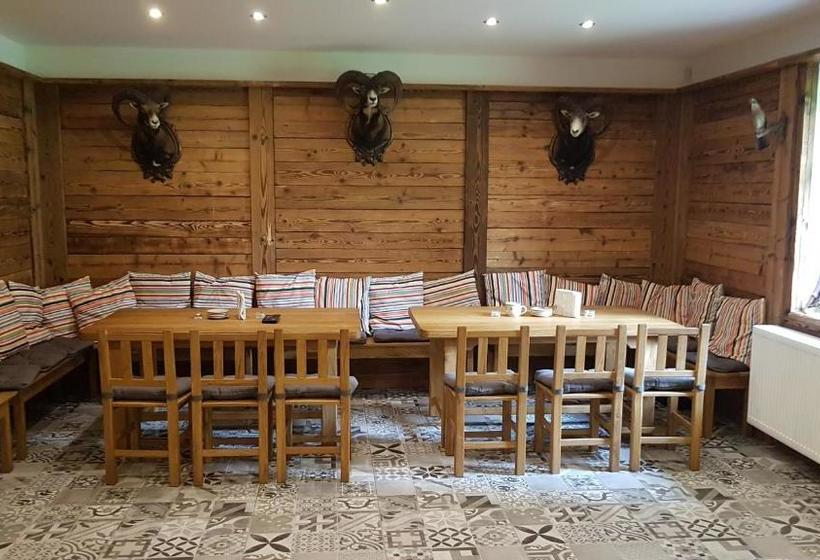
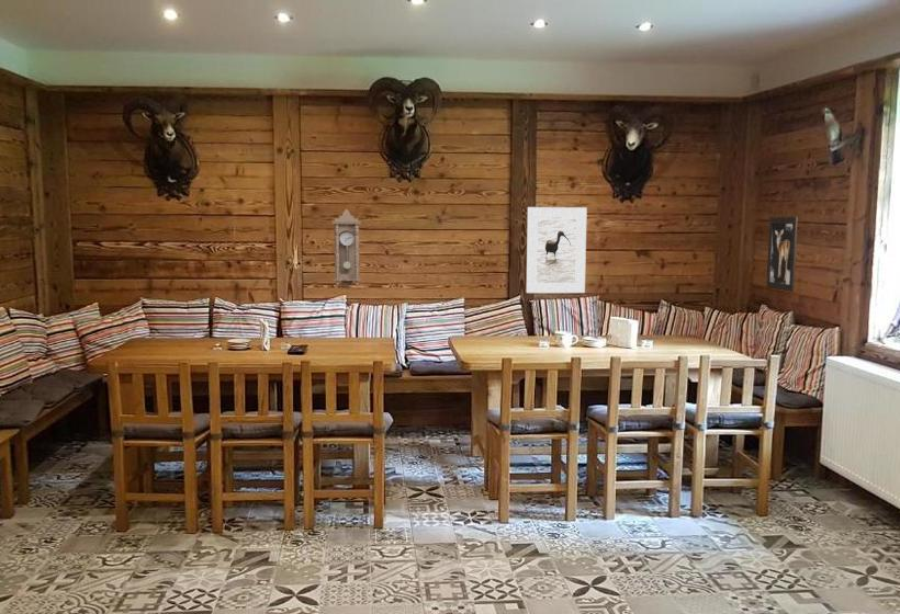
+ wall art (780, 253)
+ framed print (555, 250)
+ pendulum clock (347, 249)
